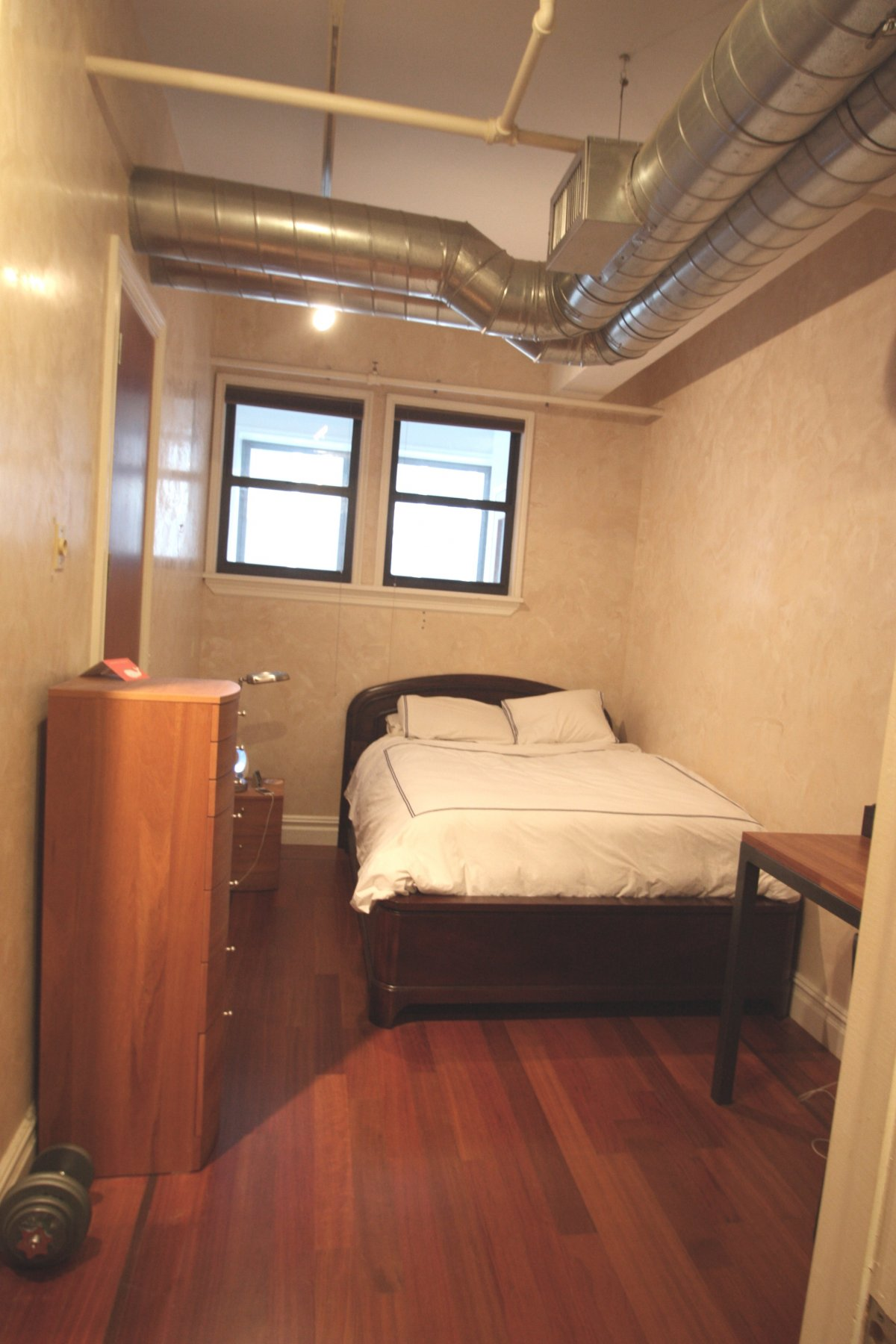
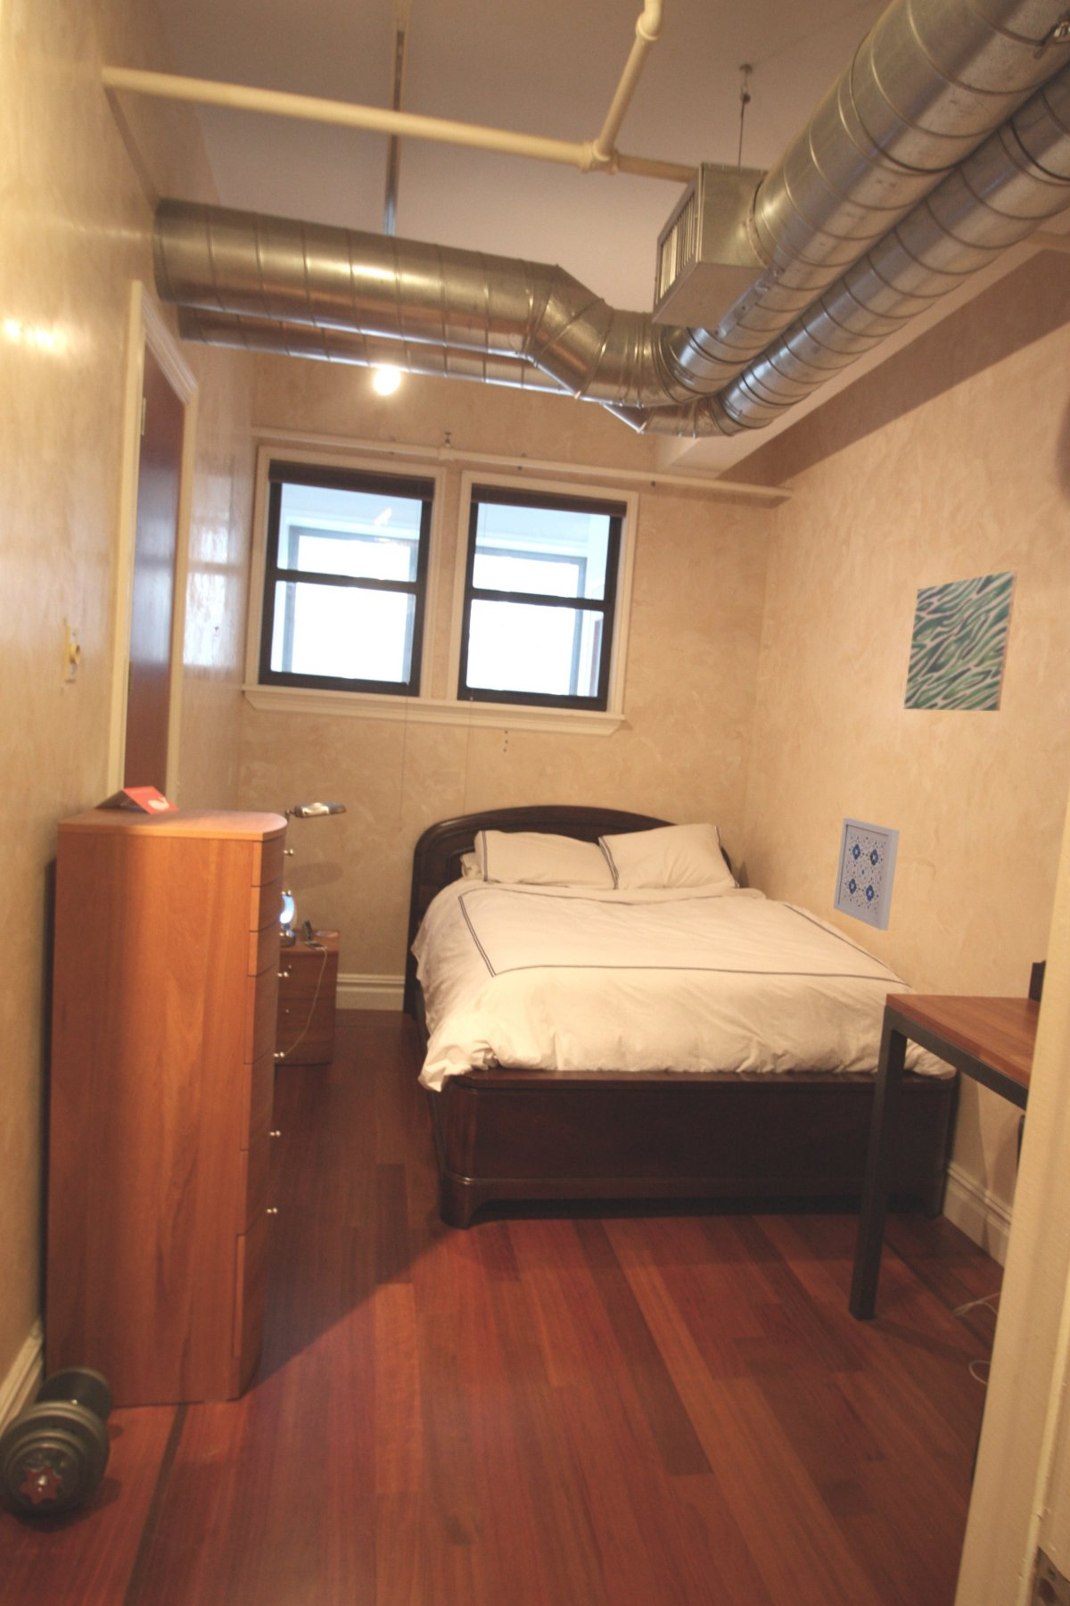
+ wall art (865, 871)
+ wall art (955, 645)
